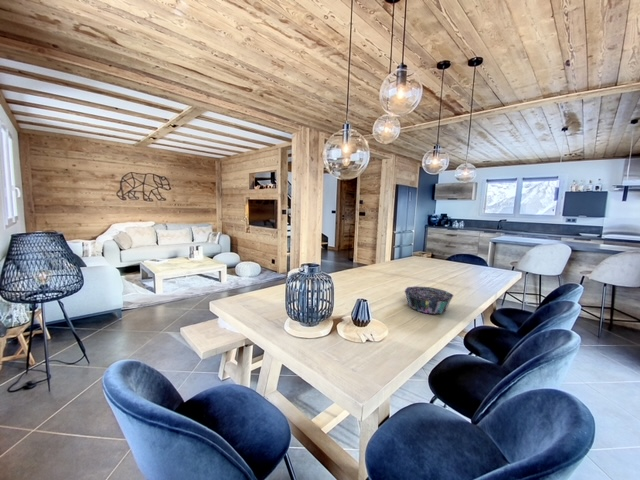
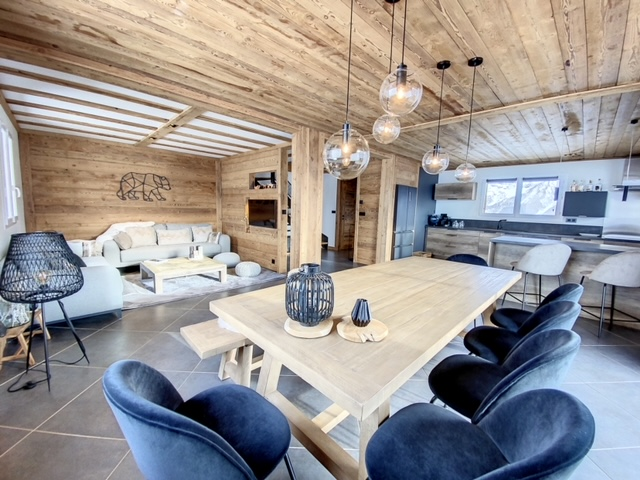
- decorative bowl (428, 300)
